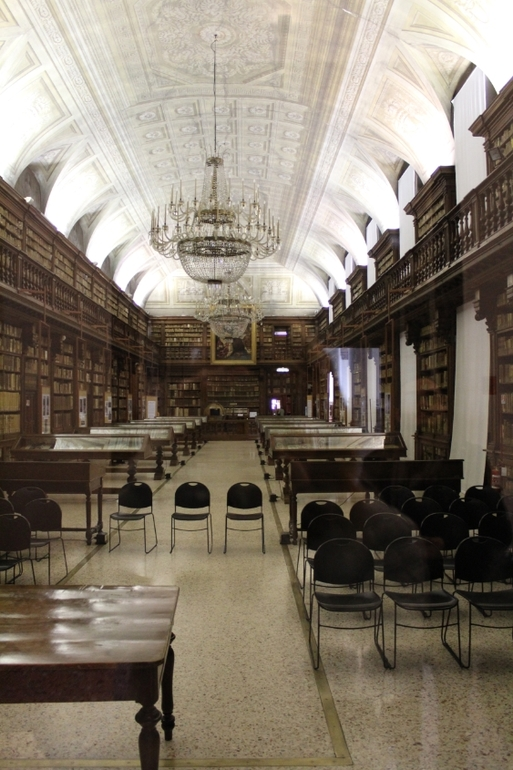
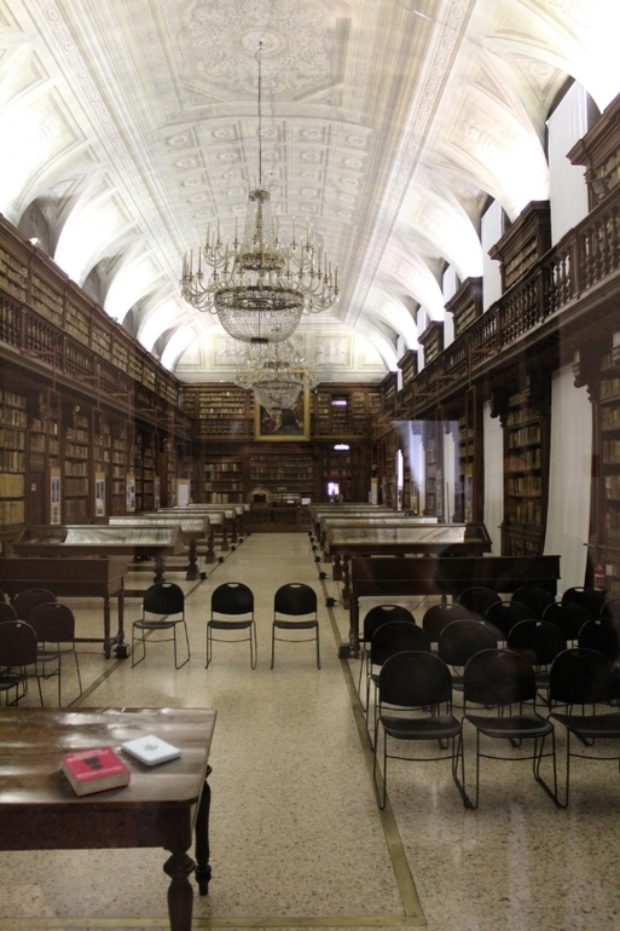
+ book (94, 769)
+ notepad (150, 748)
